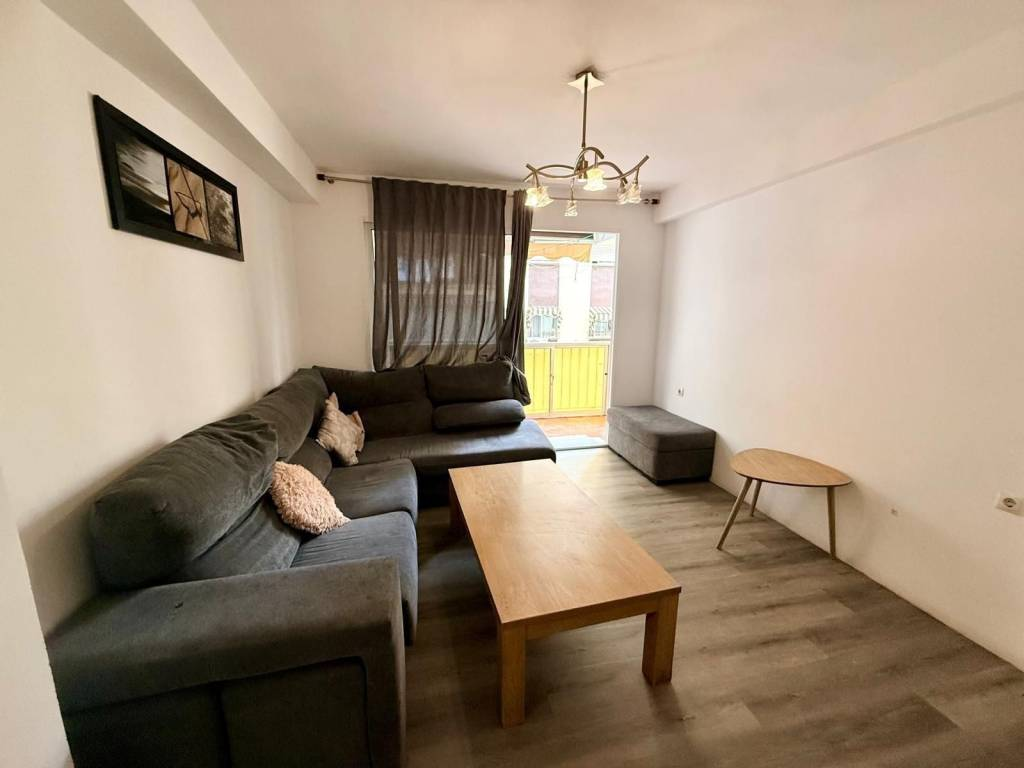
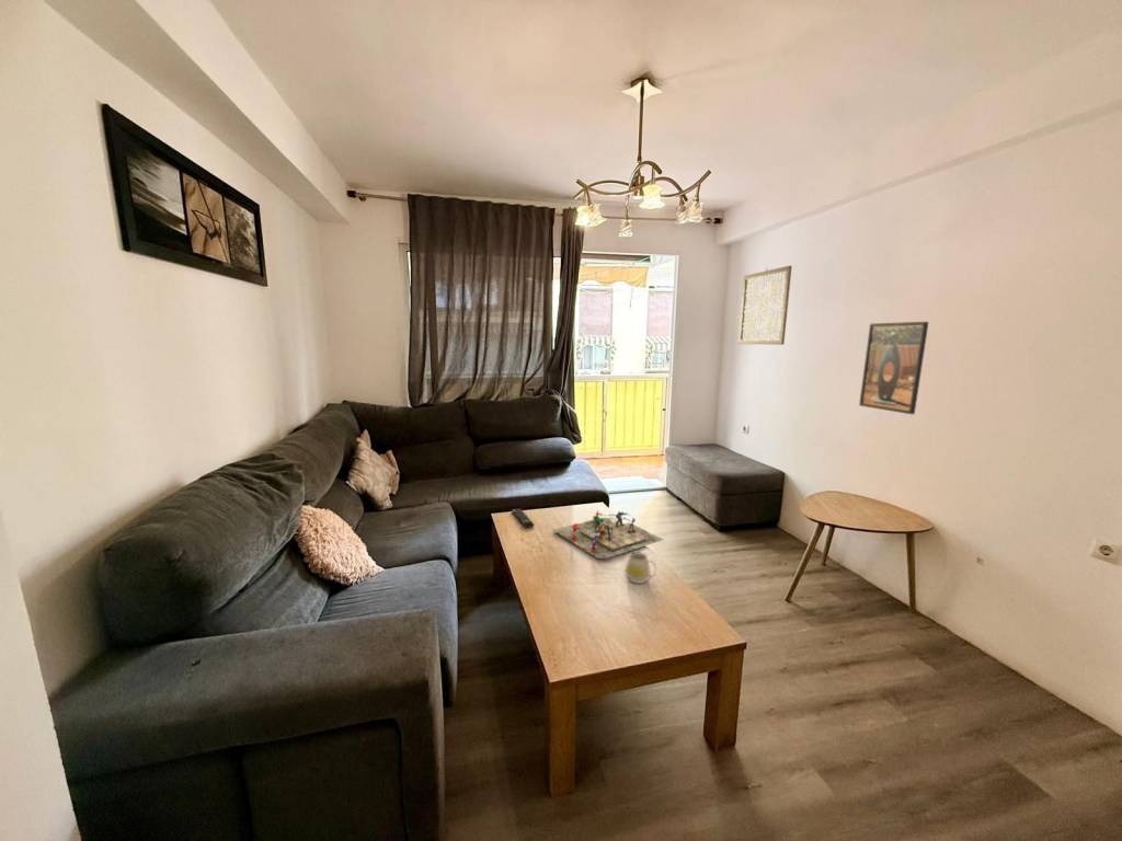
+ remote control (522, 517)
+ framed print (891, 367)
+ wall art (763, 306)
+ mug (641, 567)
+ board game (606, 525)
